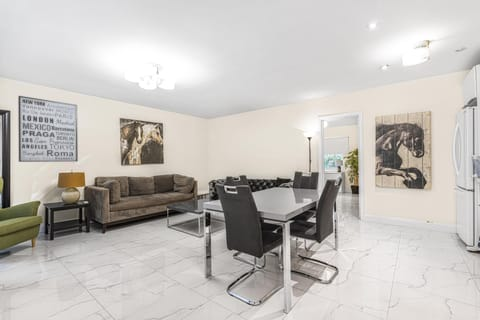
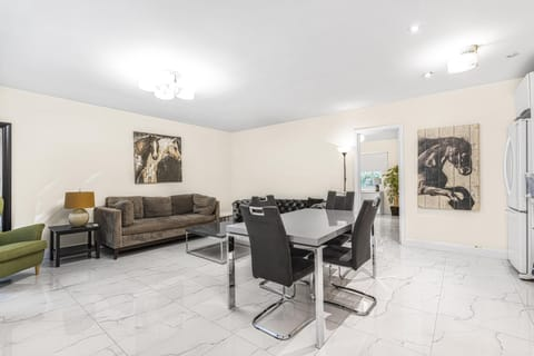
- wall art (50, 131)
